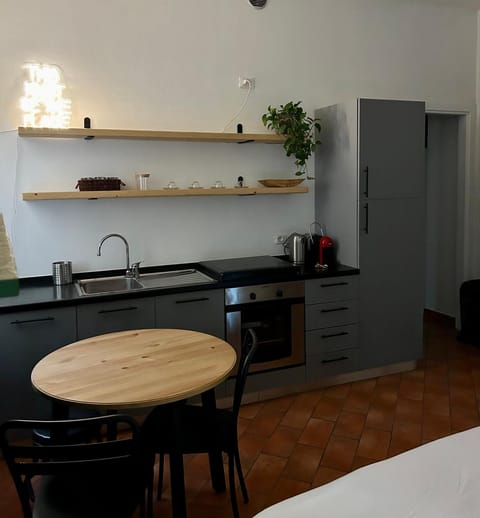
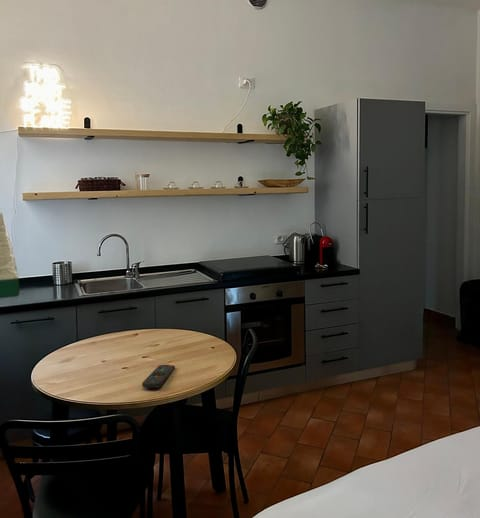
+ remote control (159, 375)
